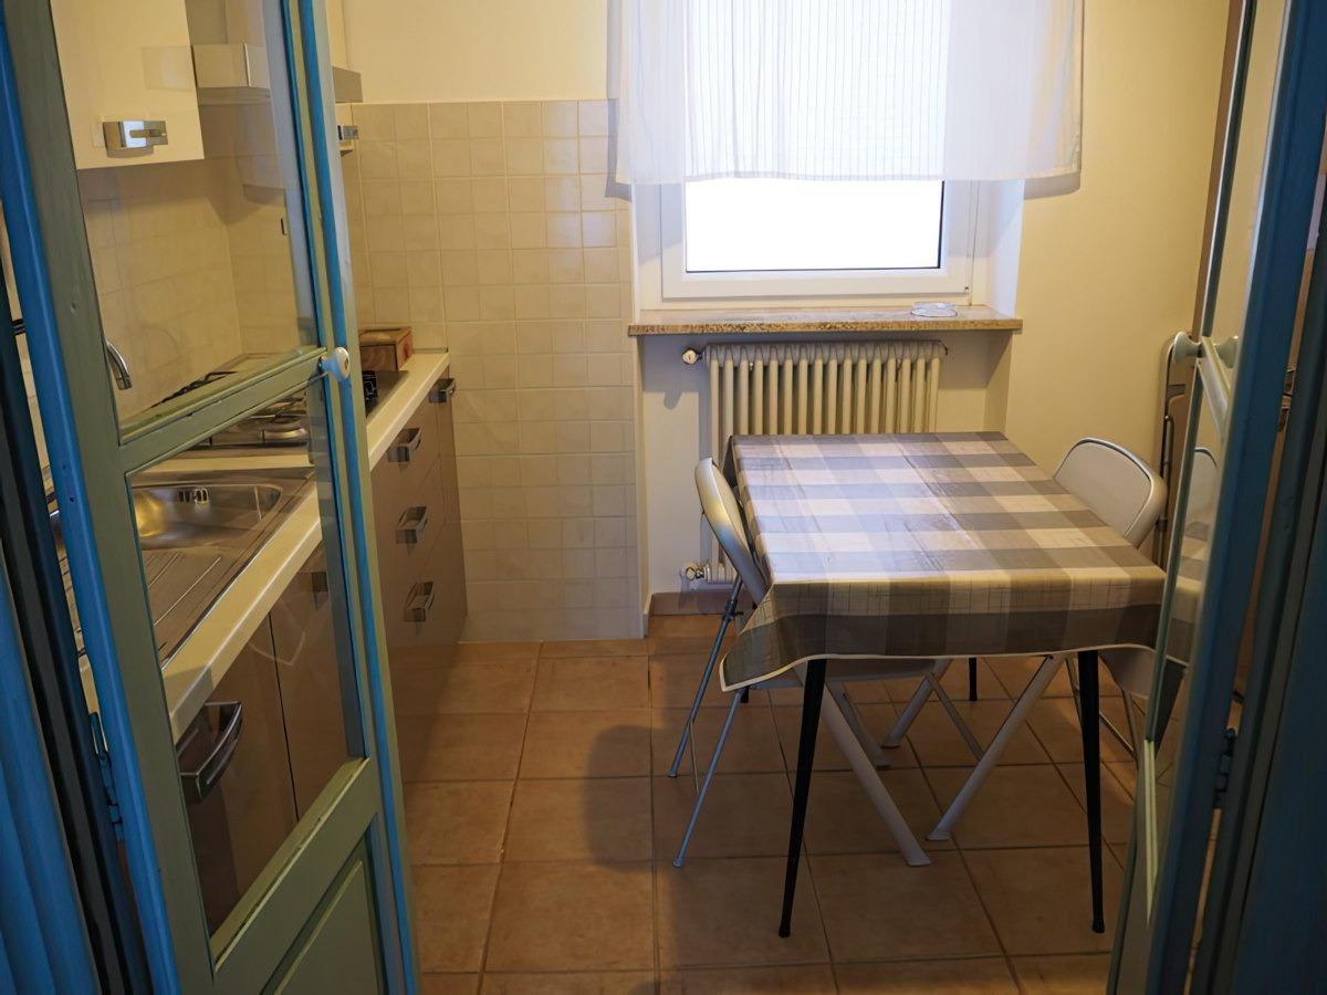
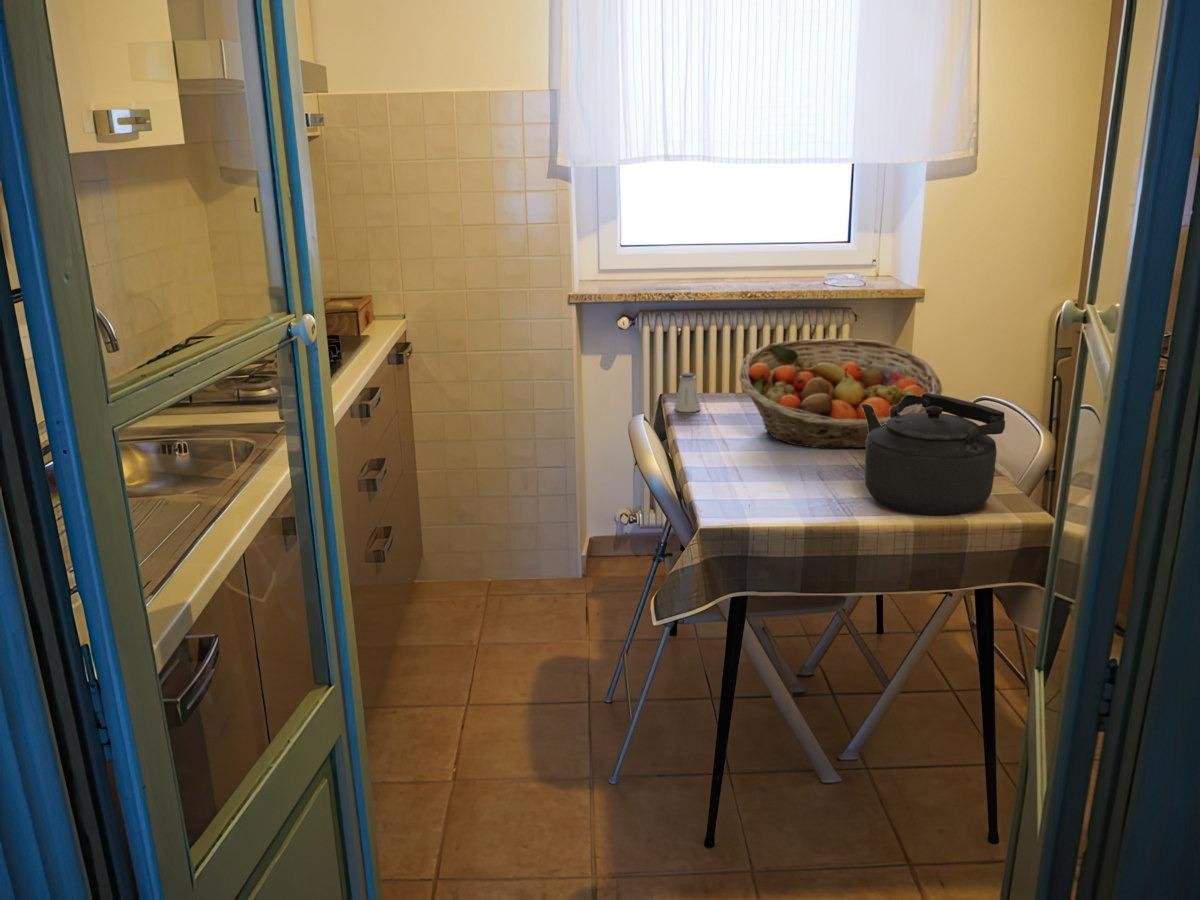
+ saltshaker (687, 391)
+ kettle (928, 451)
+ fruit basket (837, 392)
